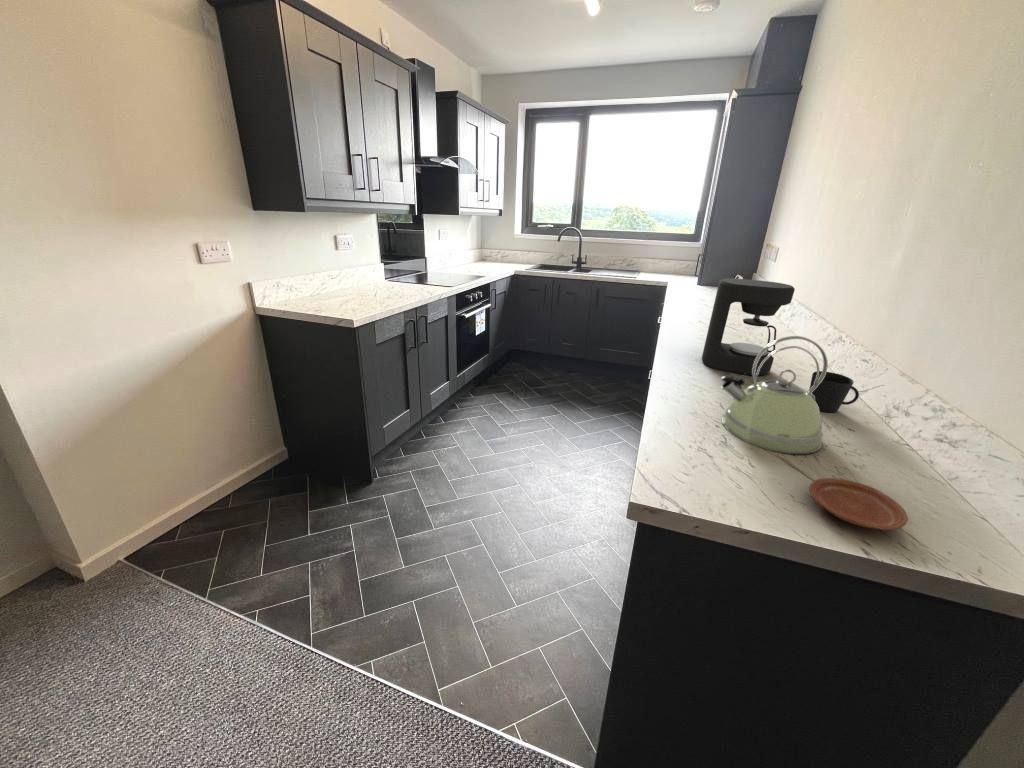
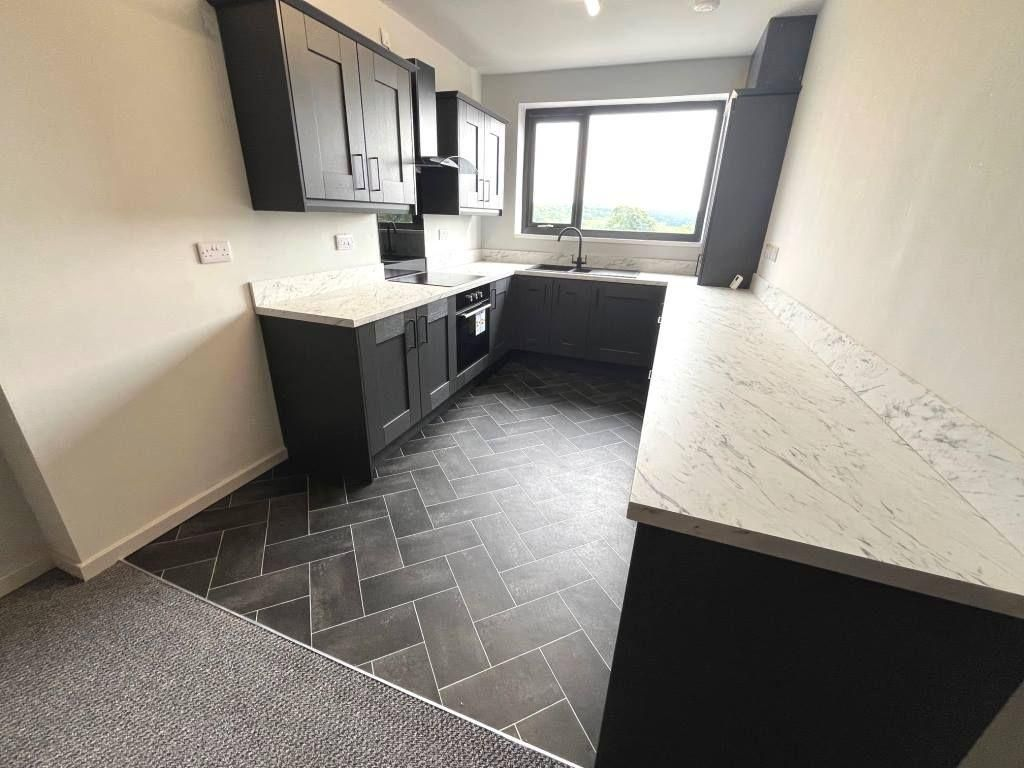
- kettle (776, 385)
- cup (832, 393)
- plate (853, 506)
- coffee maker (745, 323)
